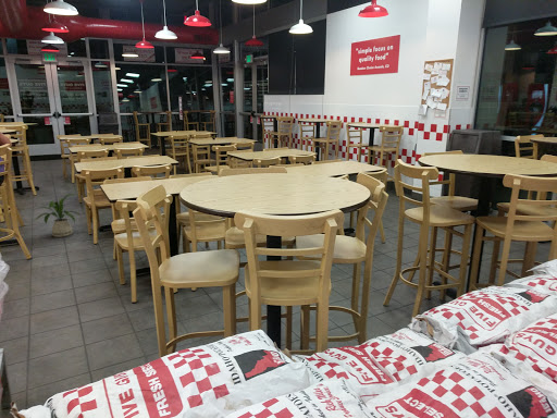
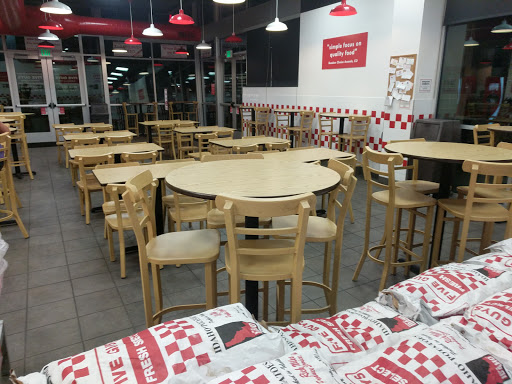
- house plant (55, 214)
